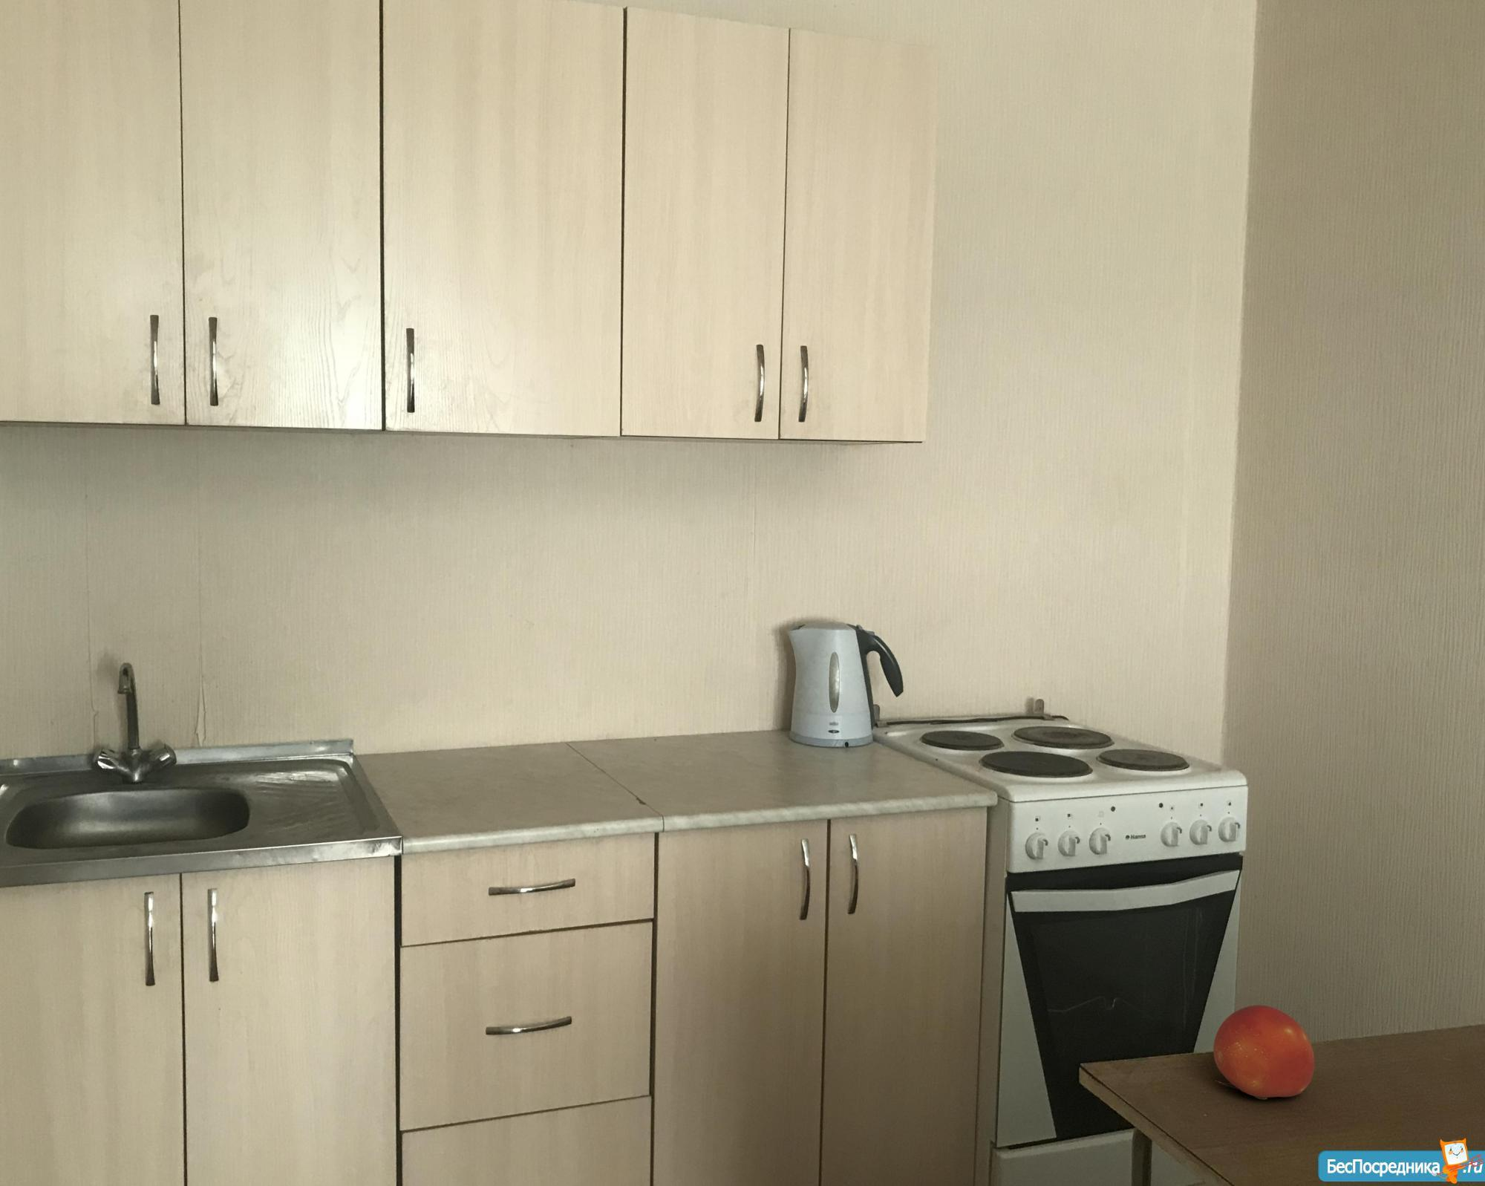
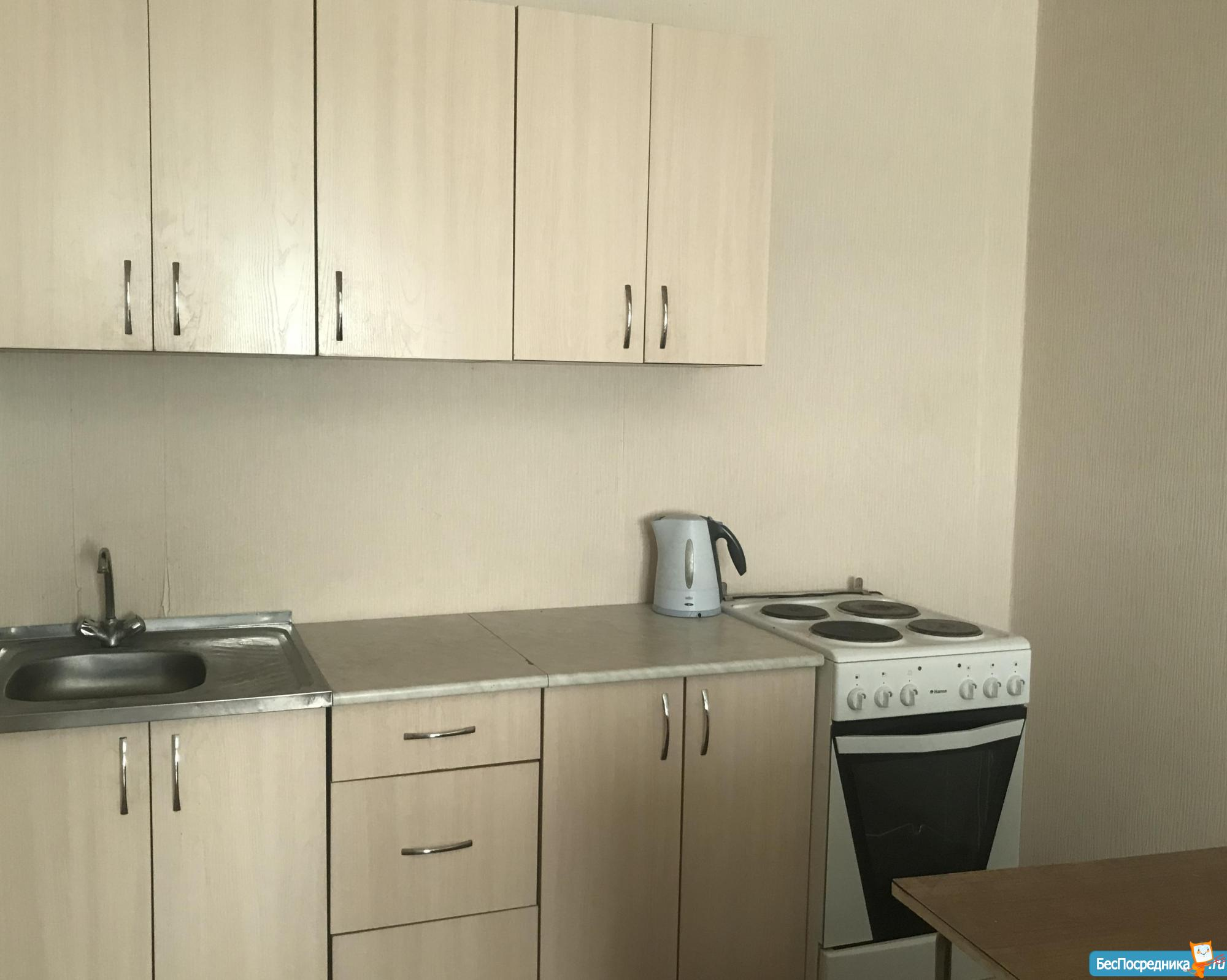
- fruit (1264, 1049)
